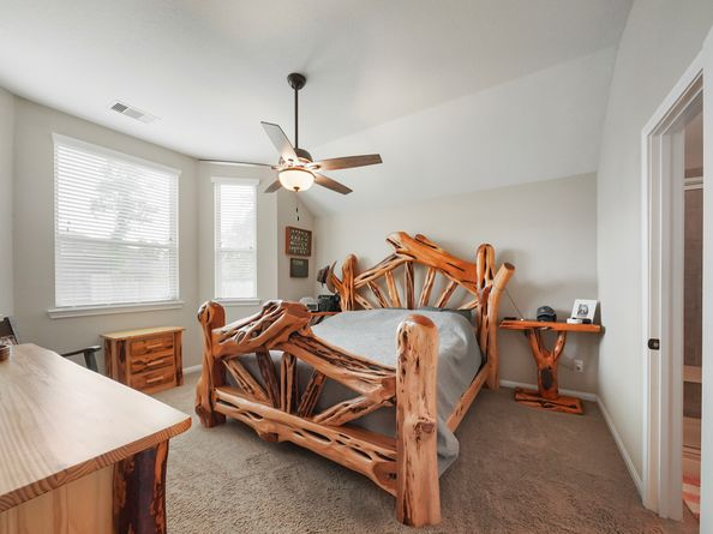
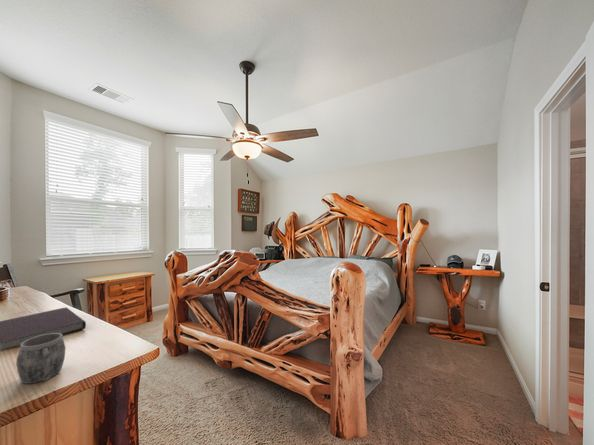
+ notebook (38, 326)
+ mug (43, 359)
